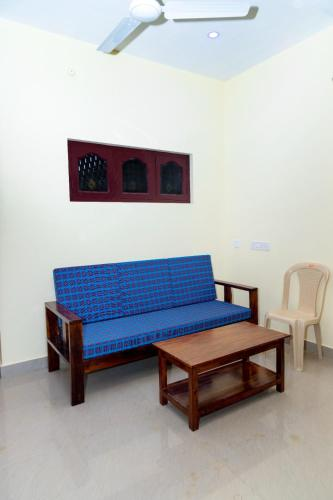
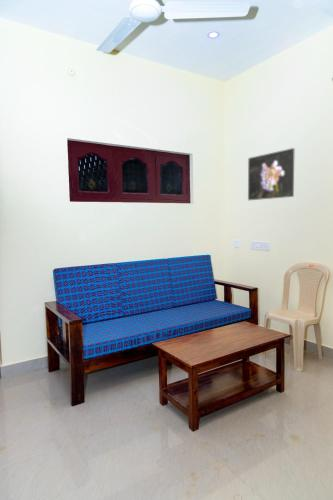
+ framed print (269, 176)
